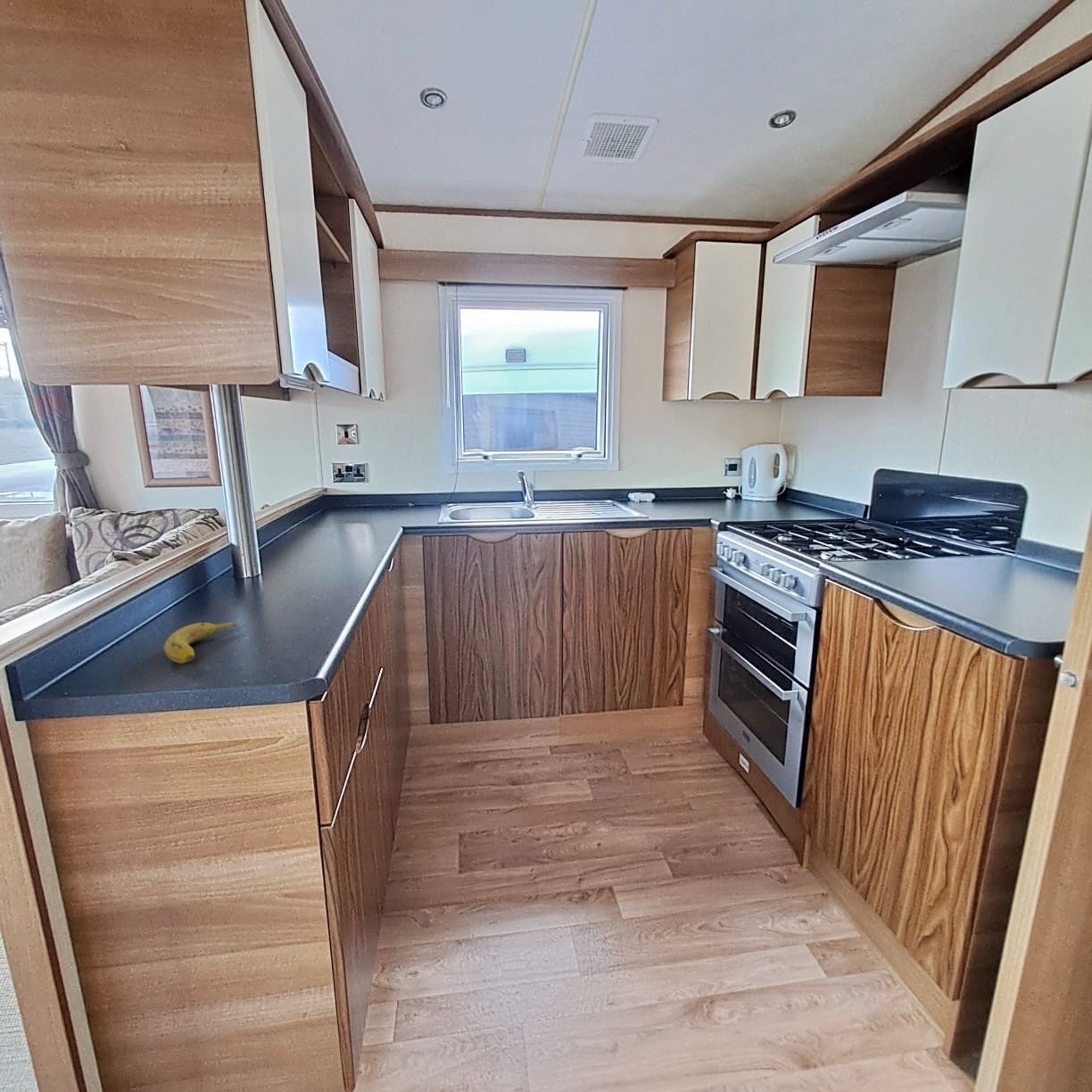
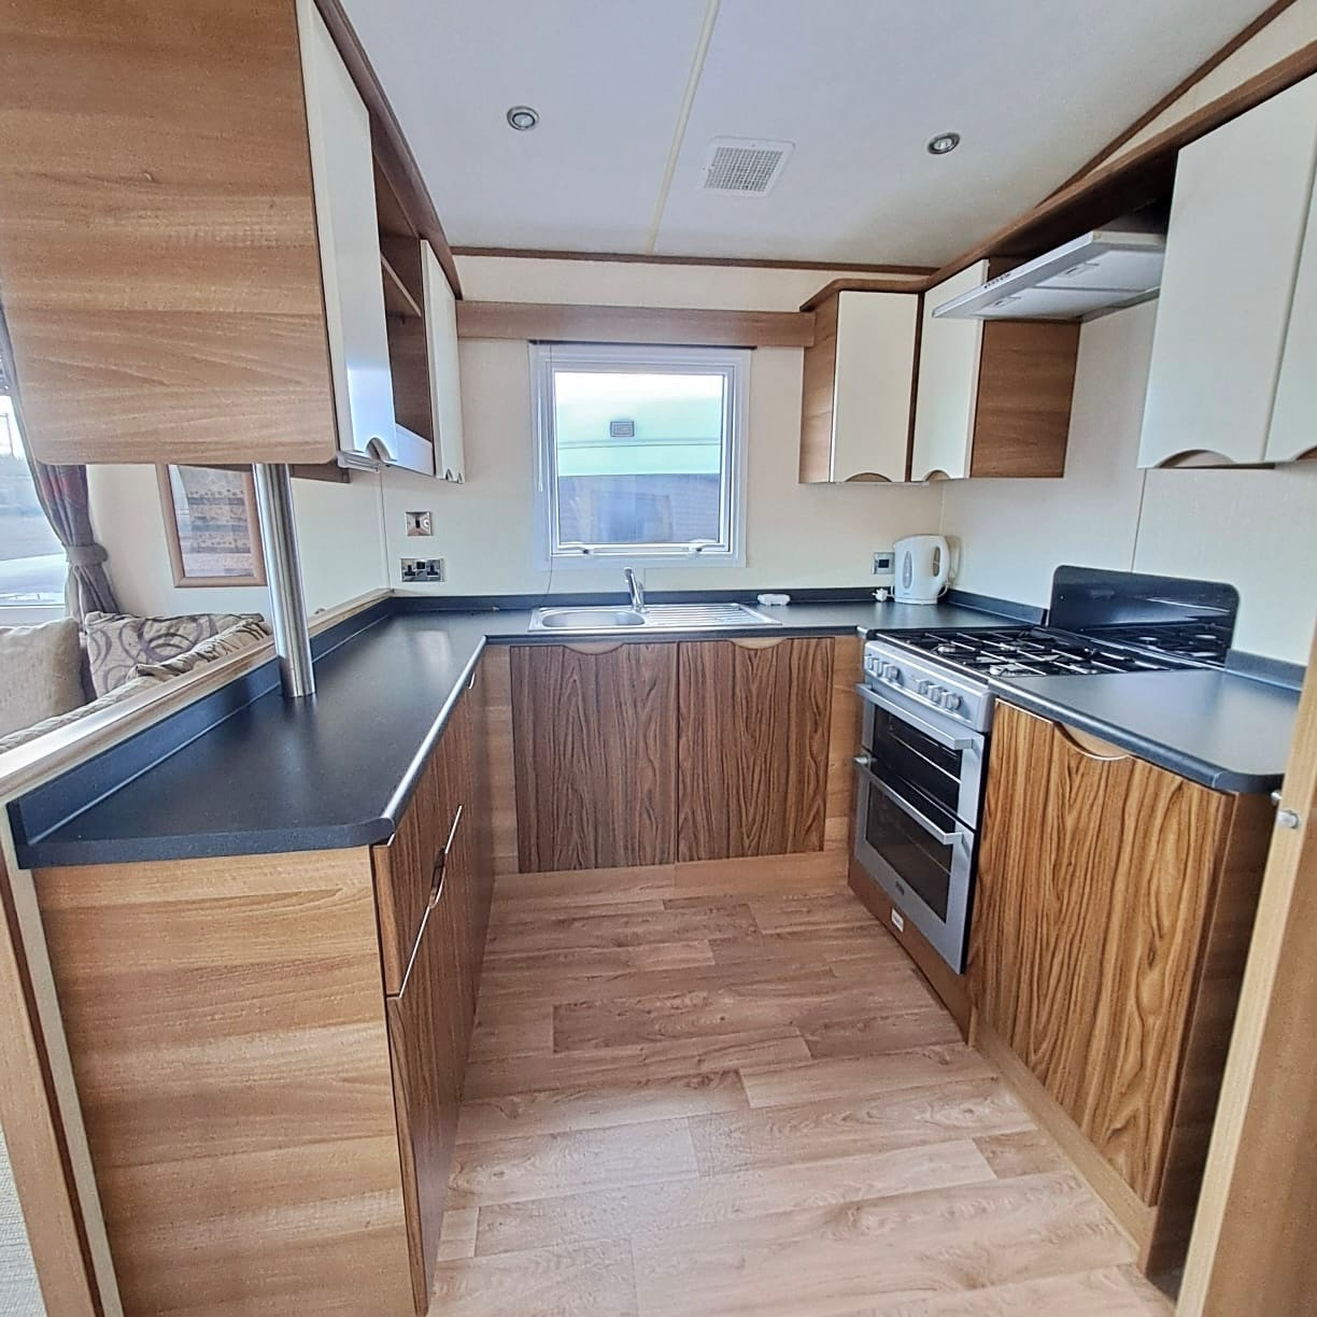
- fruit (197, 638)
